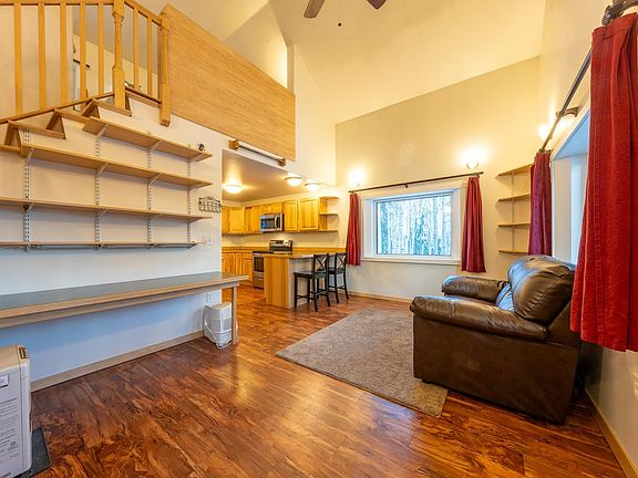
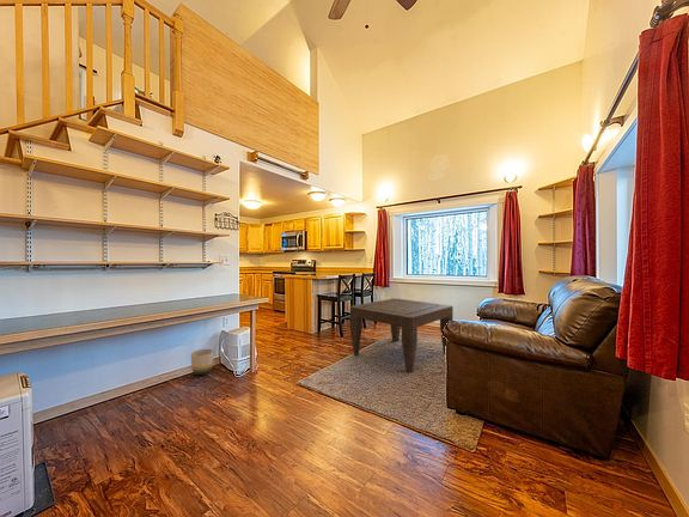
+ coffee table (402, 329)
+ planter (202, 363)
